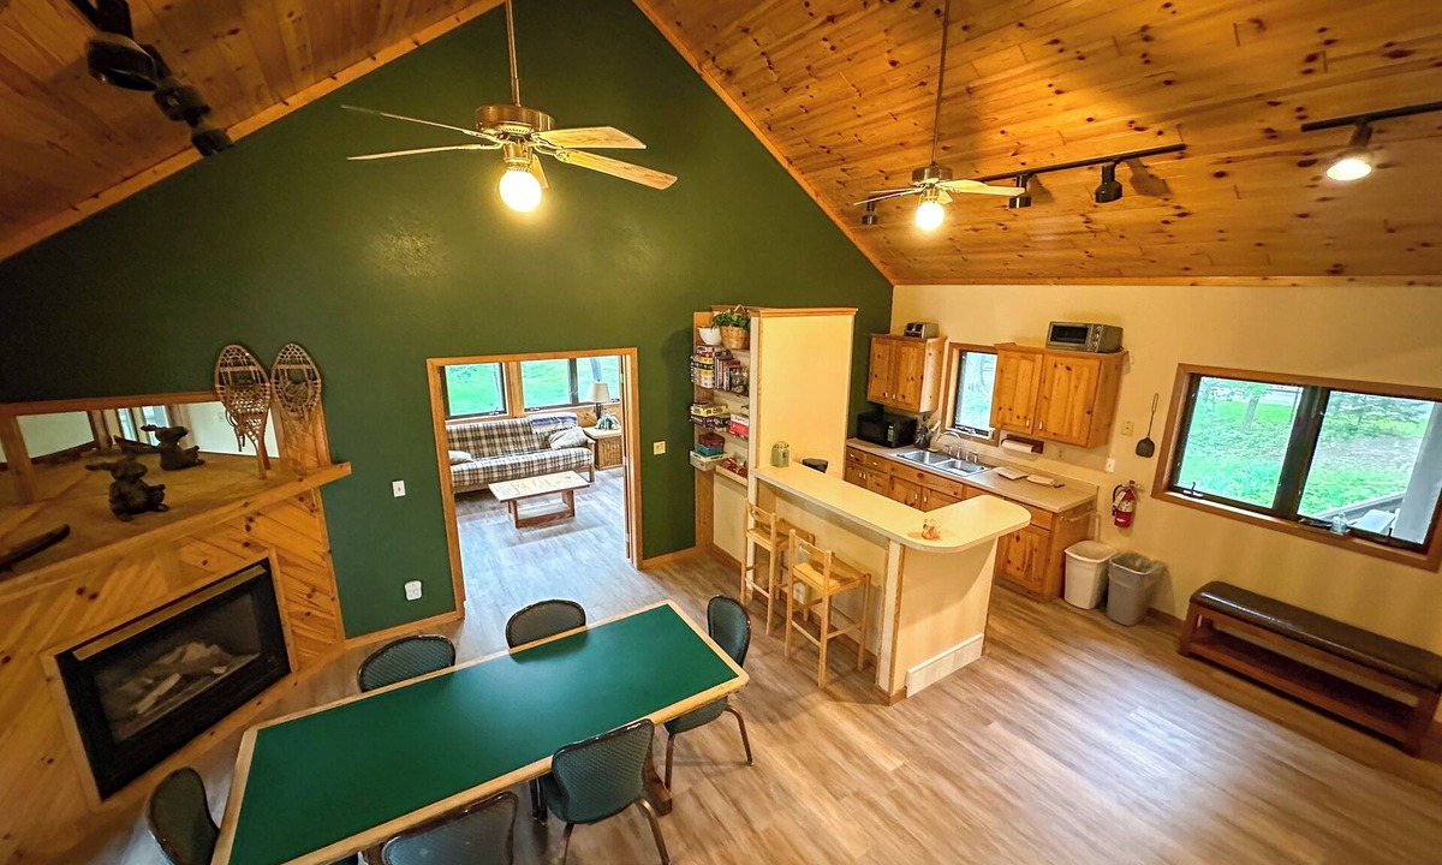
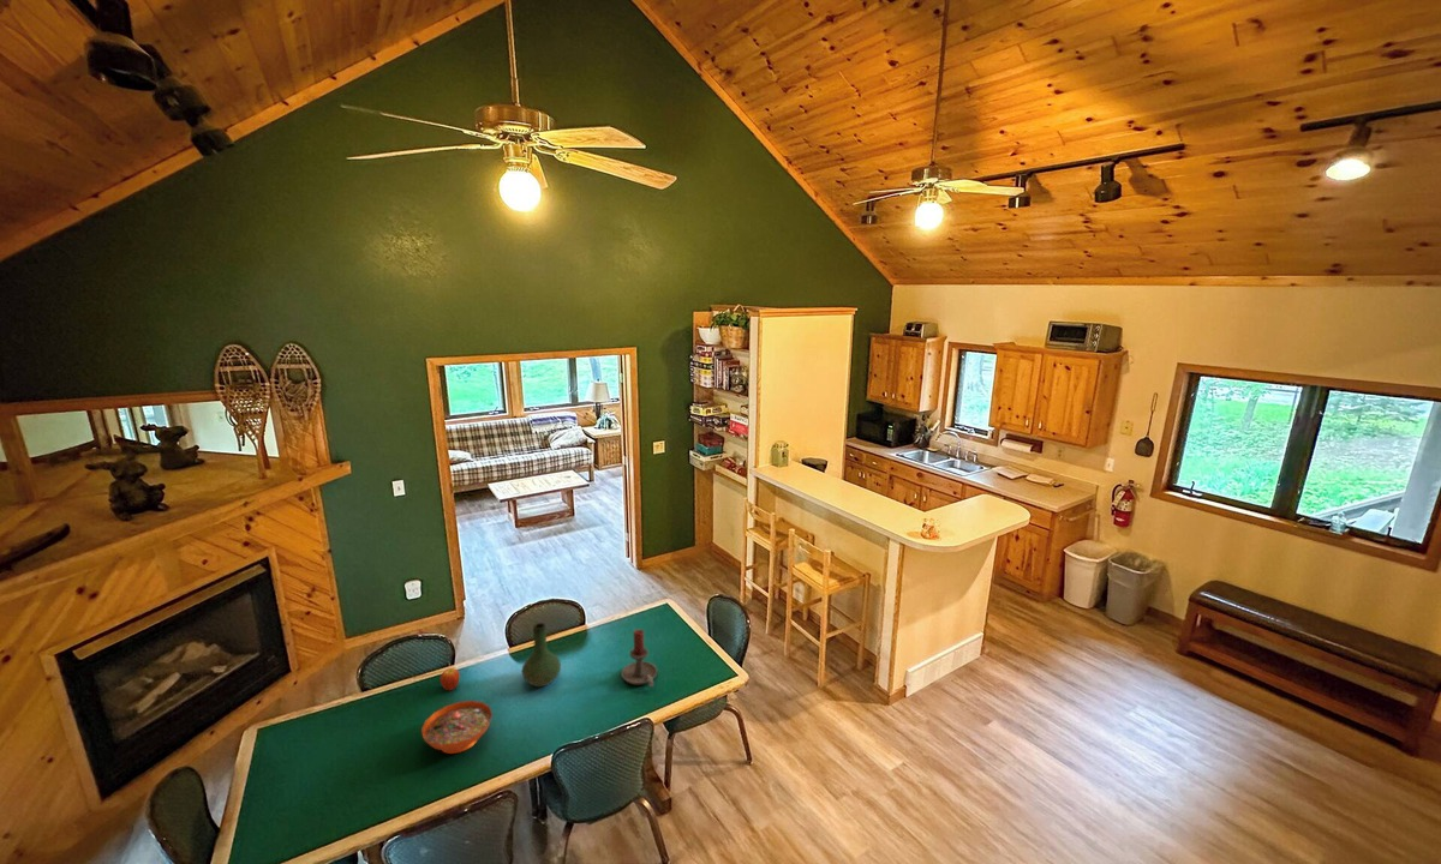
+ decorative bowl (458, 731)
+ fruit (449, 678)
+ candle holder (641, 655)
+ vase (540, 653)
